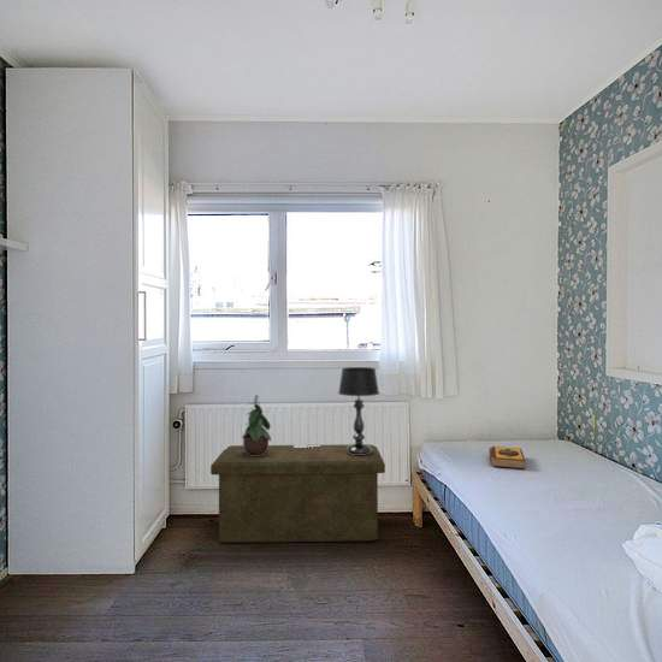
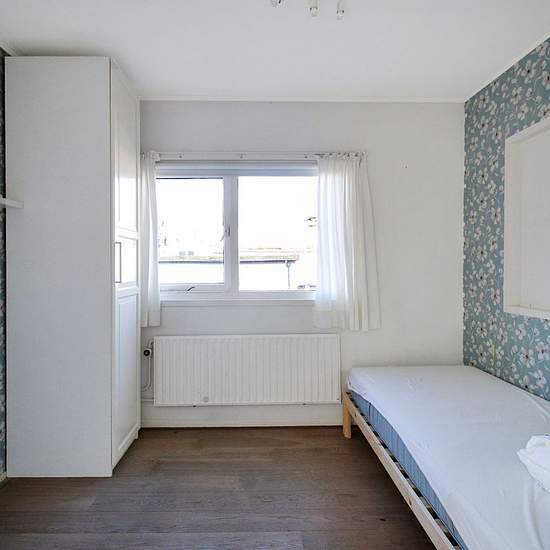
- hardback book (506, 456)
- table lamp (359, 410)
- storage bench (300, 490)
- potted plant (258, 422)
